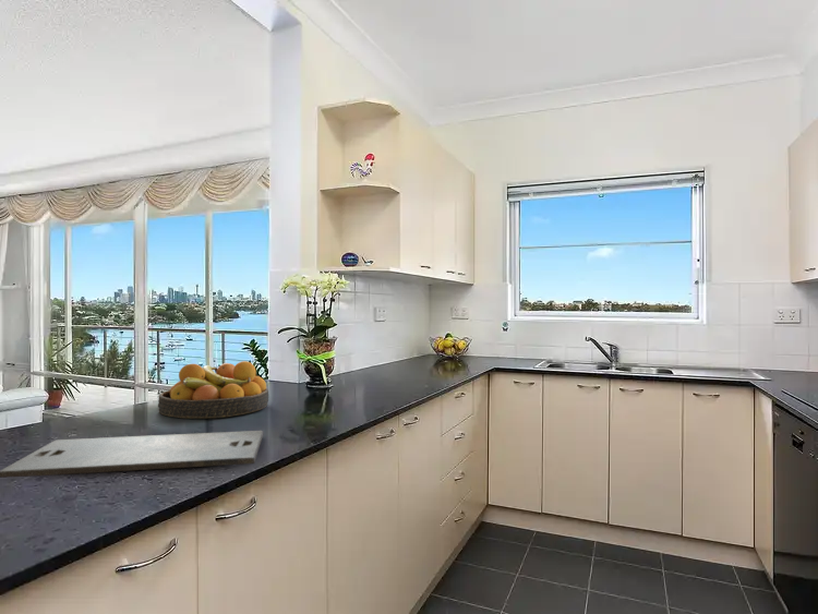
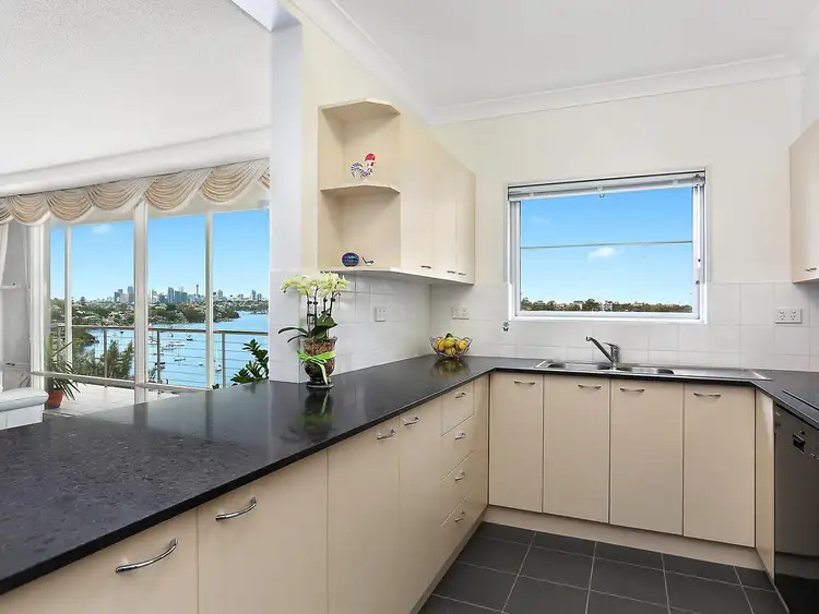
- cutting board (148, 450)
- fruit bowl (215, 384)
